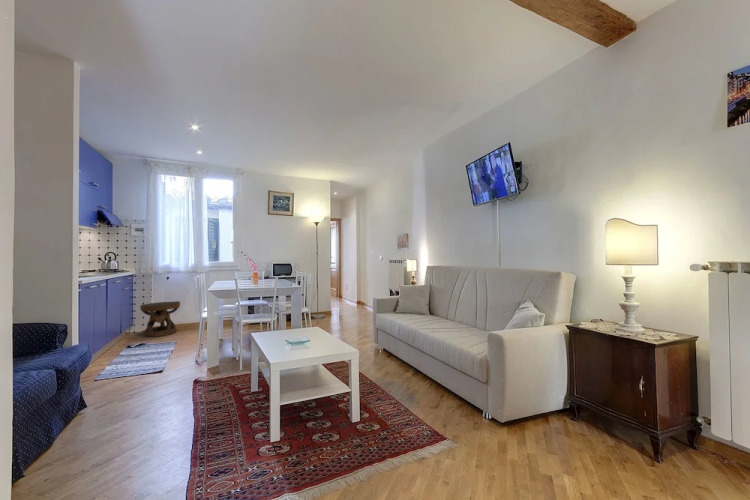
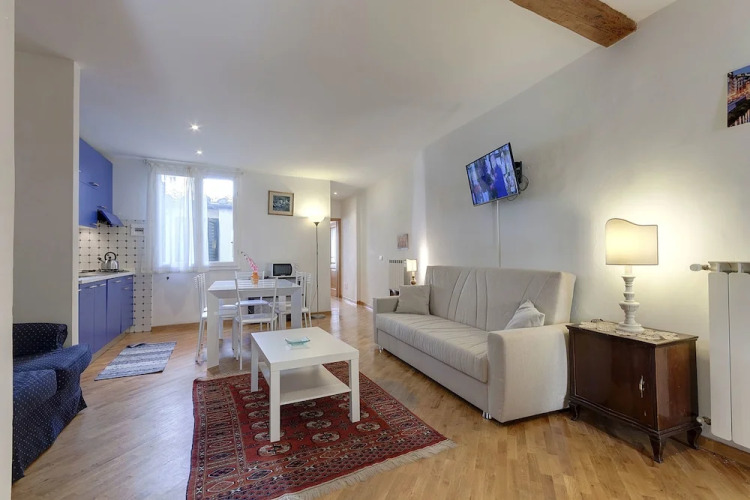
- side table (160, 317)
